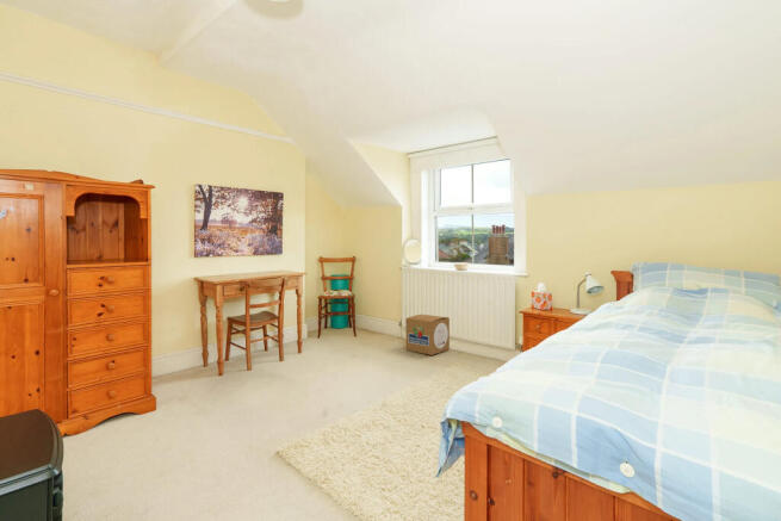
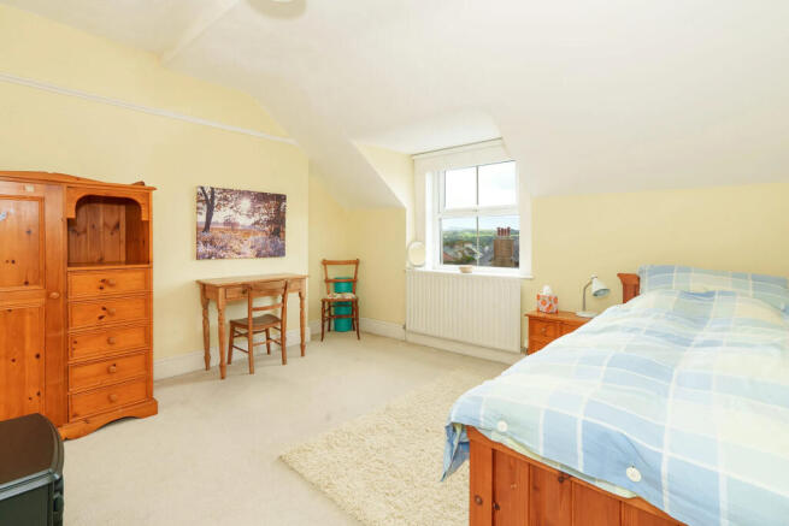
- cardboard box (427, 333)
